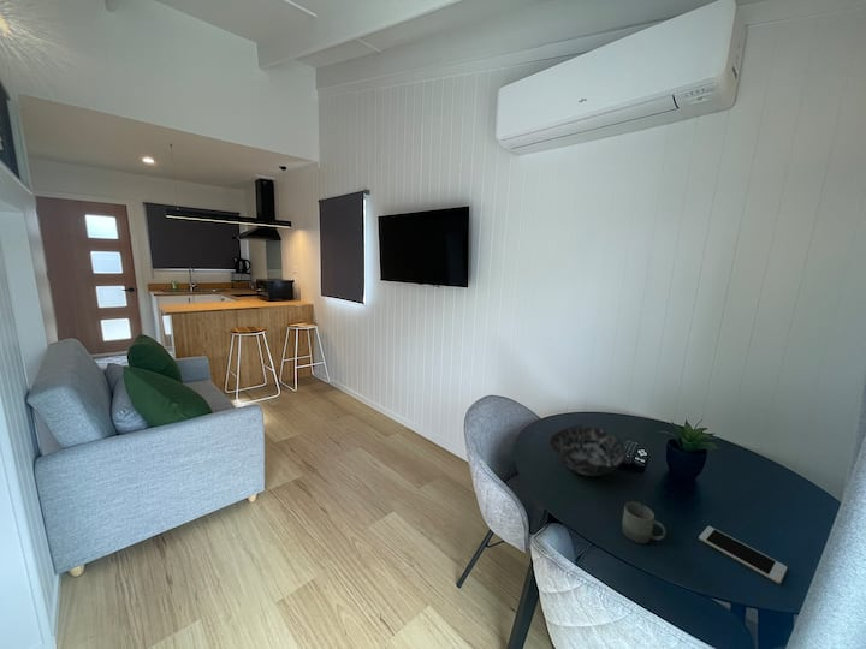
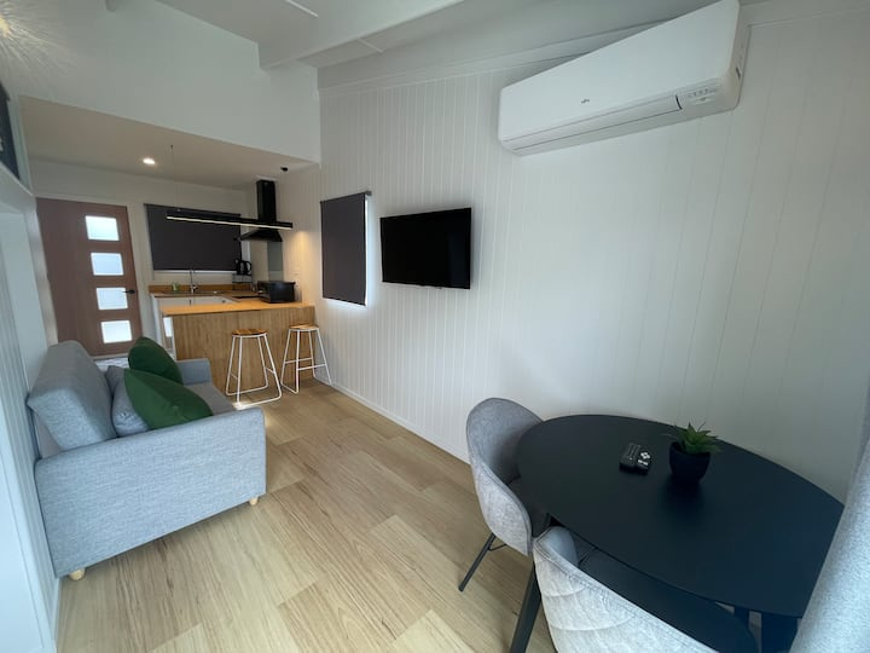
- cell phone (740, 552)
- cup (643, 524)
- bowl (585, 454)
